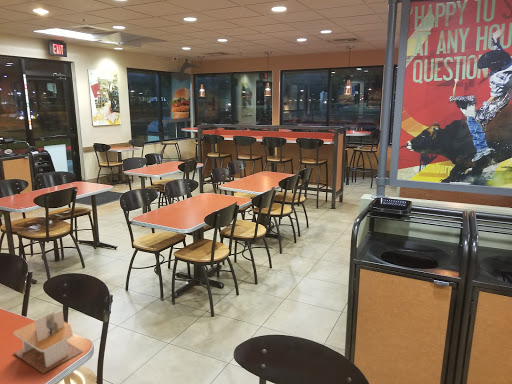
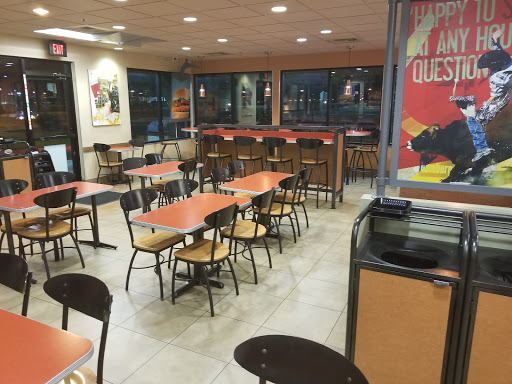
- napkin holder (45, 331)
